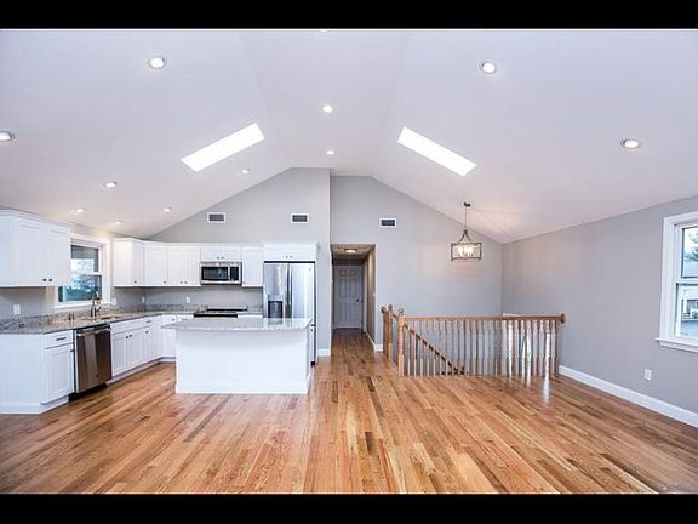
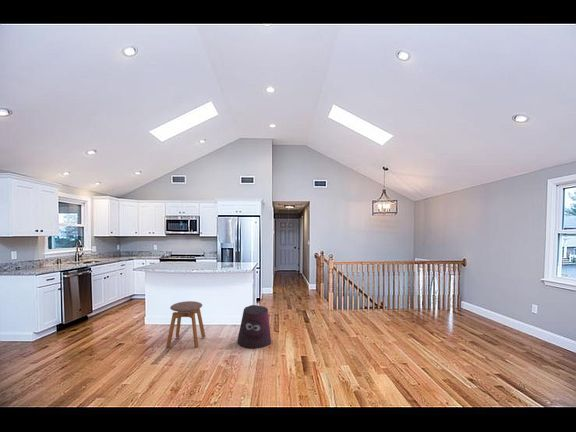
+ stool (254, 325)
+ stool (192, 323)
